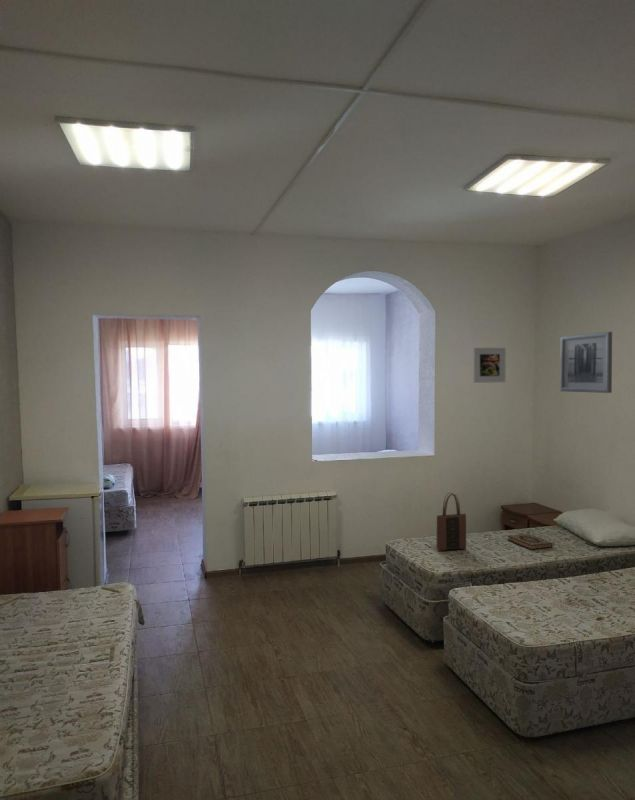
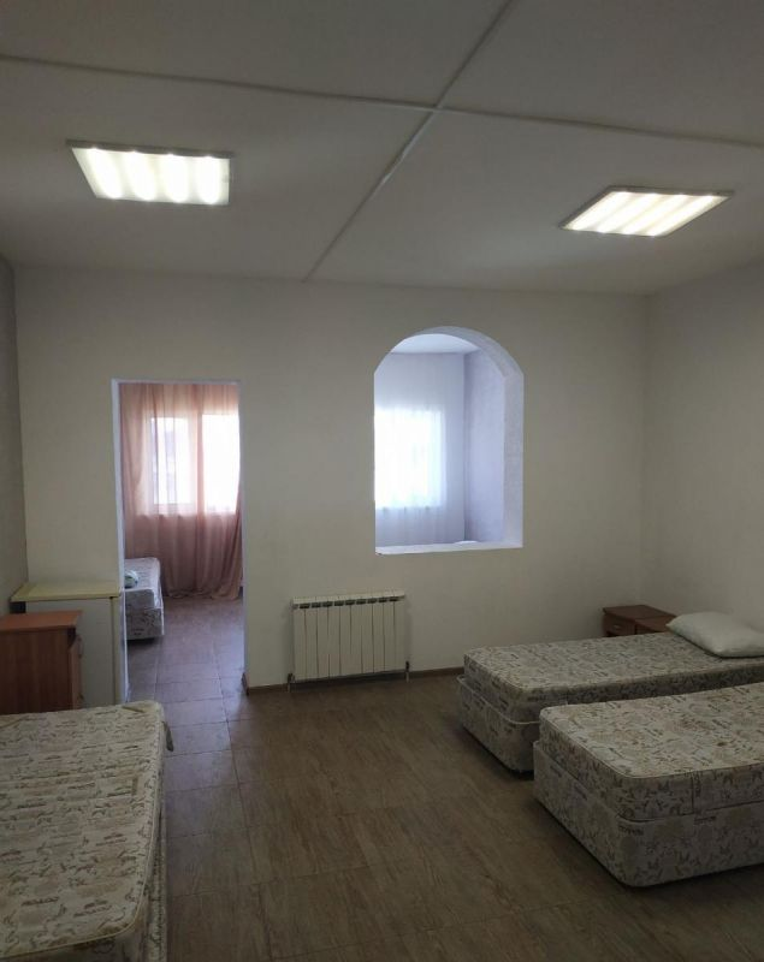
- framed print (489, 365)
- tote bag (451, 521)
- hardback book (529, 541)
- wall art (584, 363)
